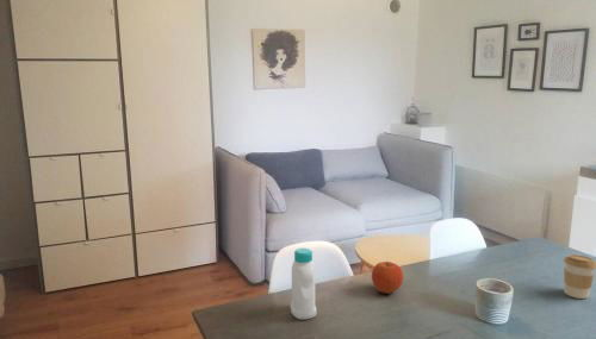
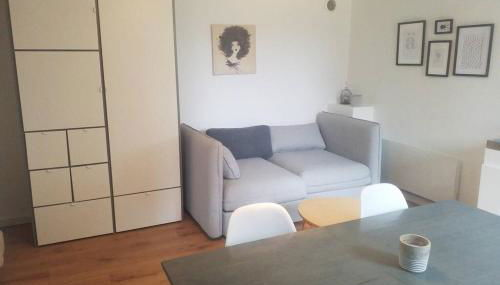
- bottle (303, 282)
- fruit (386, 277)
- coffee cup (578, 275)
